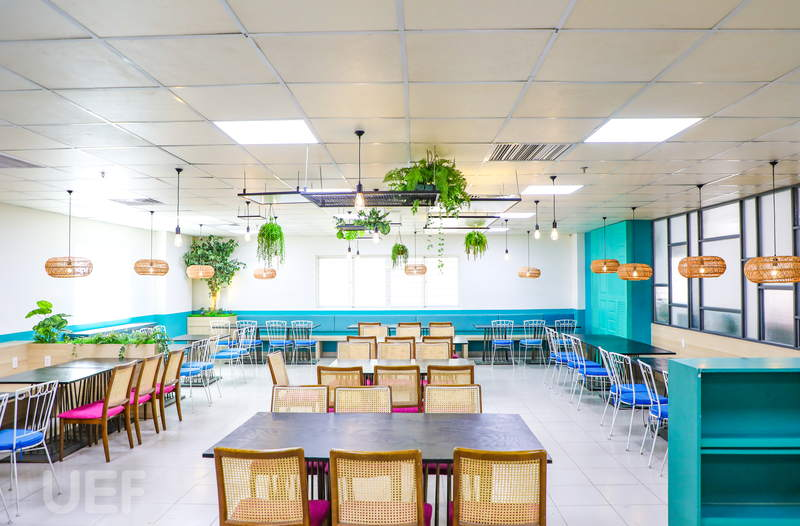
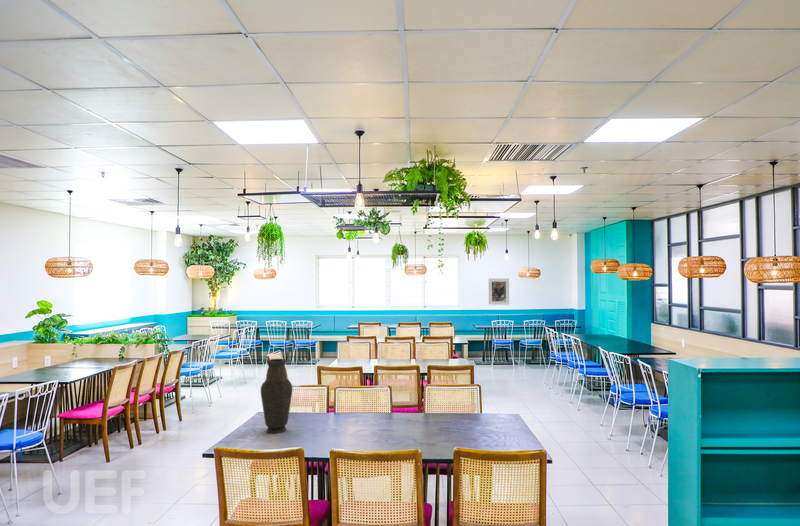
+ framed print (498, 291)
+ vase (276, 395)
